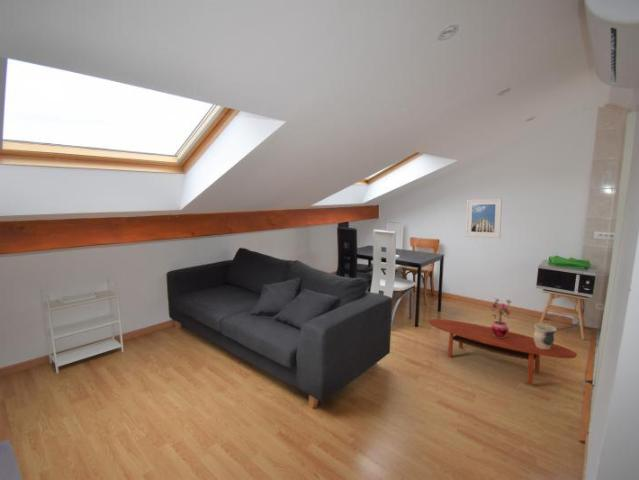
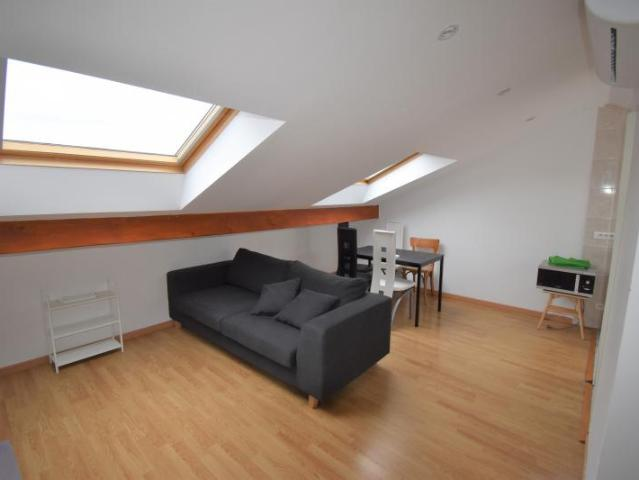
- ceramic vessel (544, 336)
- coffee table (492, 349)
- potted plant (499, 317)
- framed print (483, 218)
